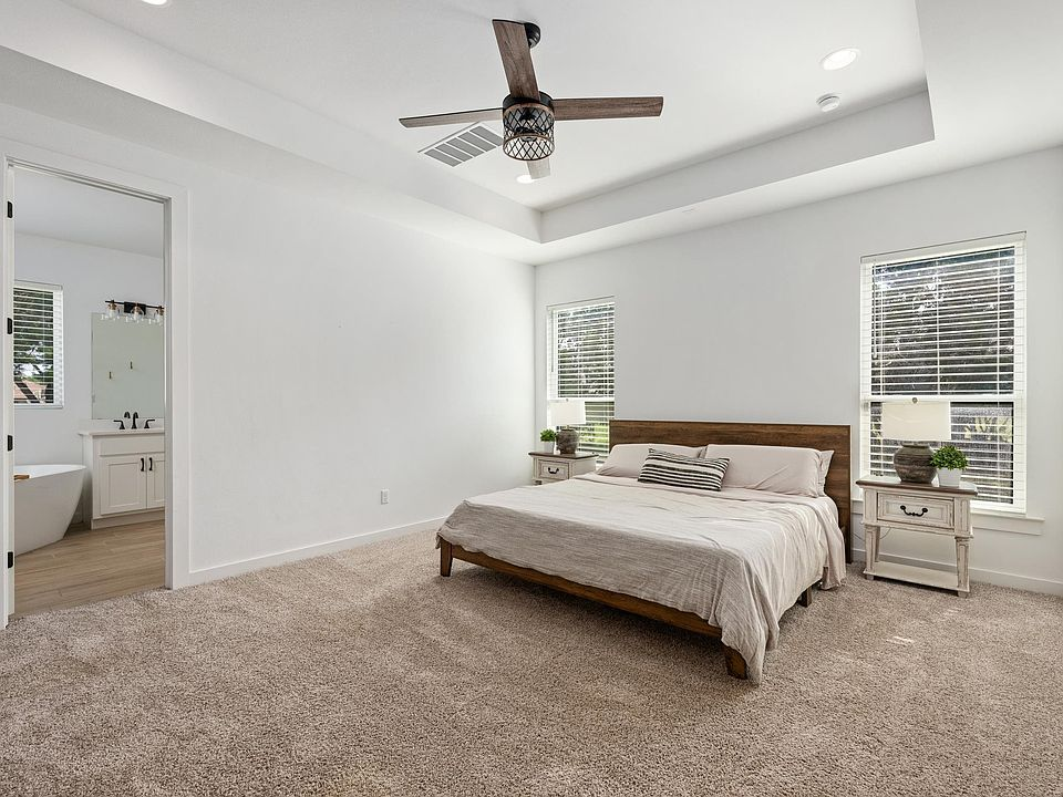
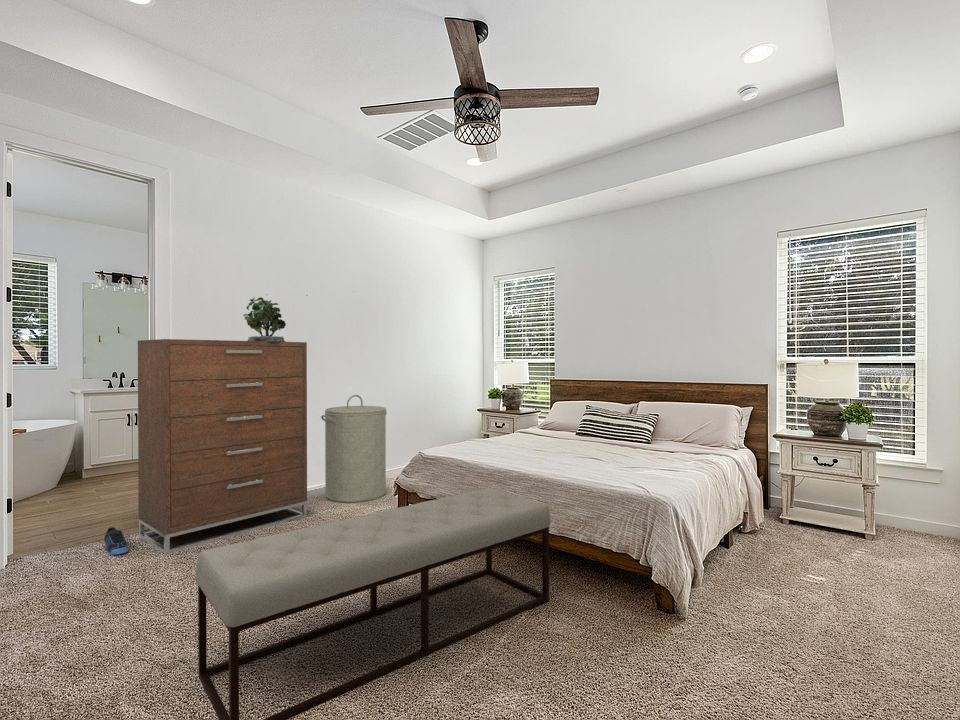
+ laundry hamper (356, 444)
+ potted plant (265, 317)
+ sneaker (115, 540)
+ bench (397, 578)
+ dresser (228, 434)
